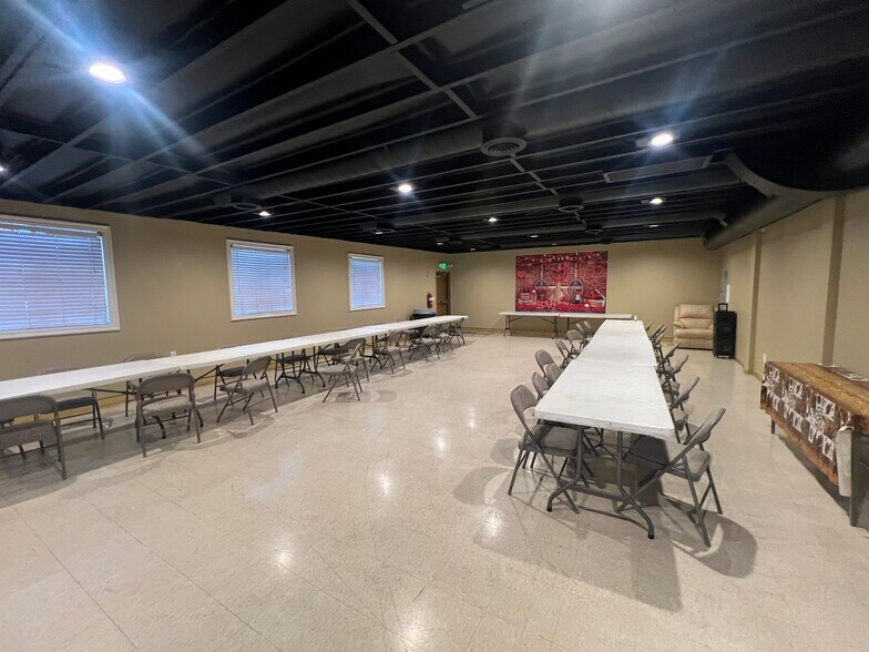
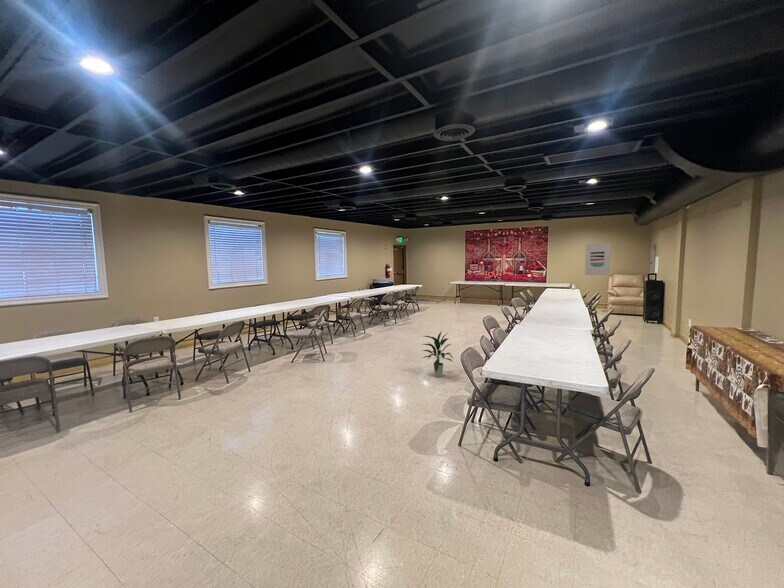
+ indoor plant (437, 353)
+ wall art (597, 259)
